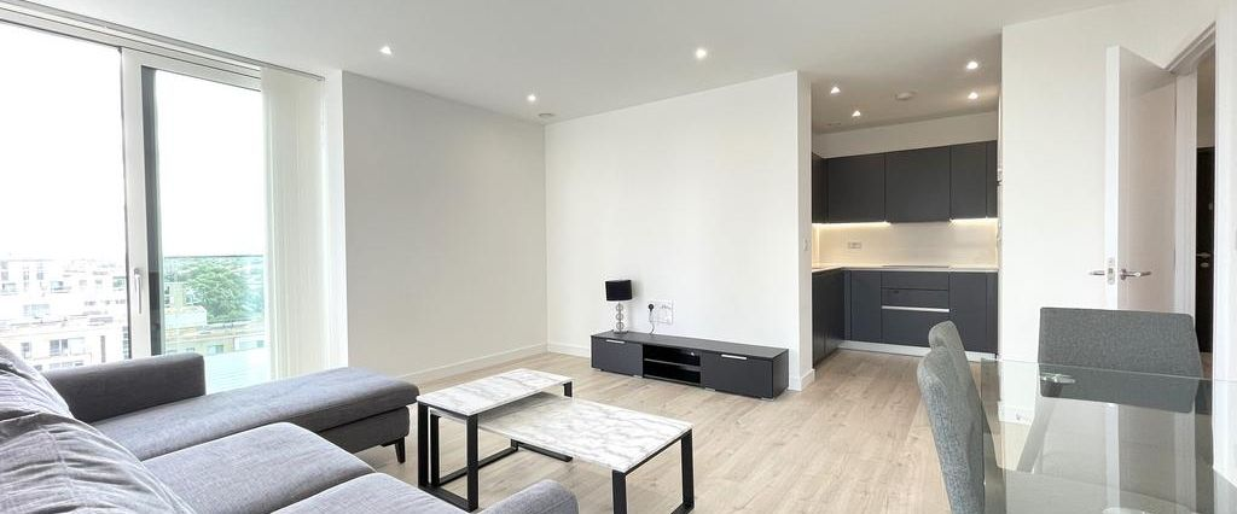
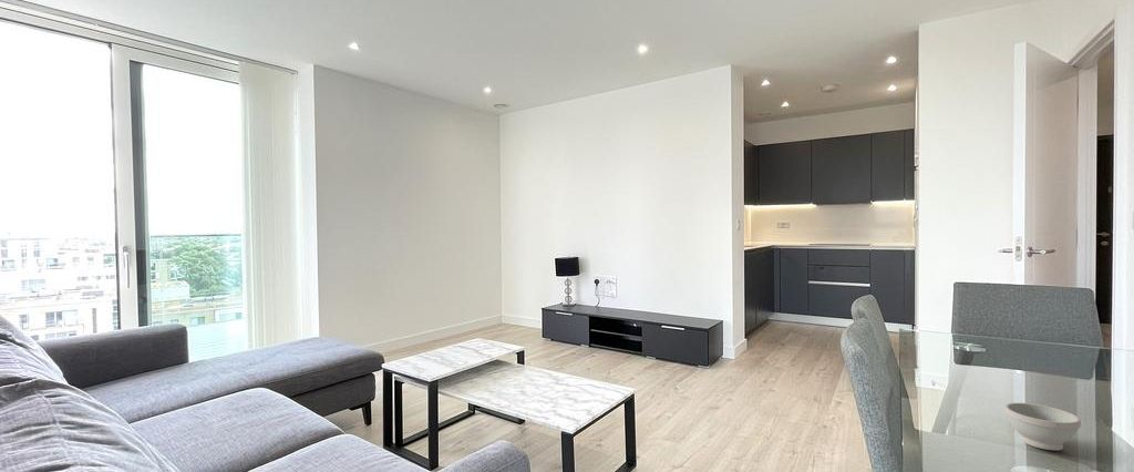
+ bowl (1041, 428)
